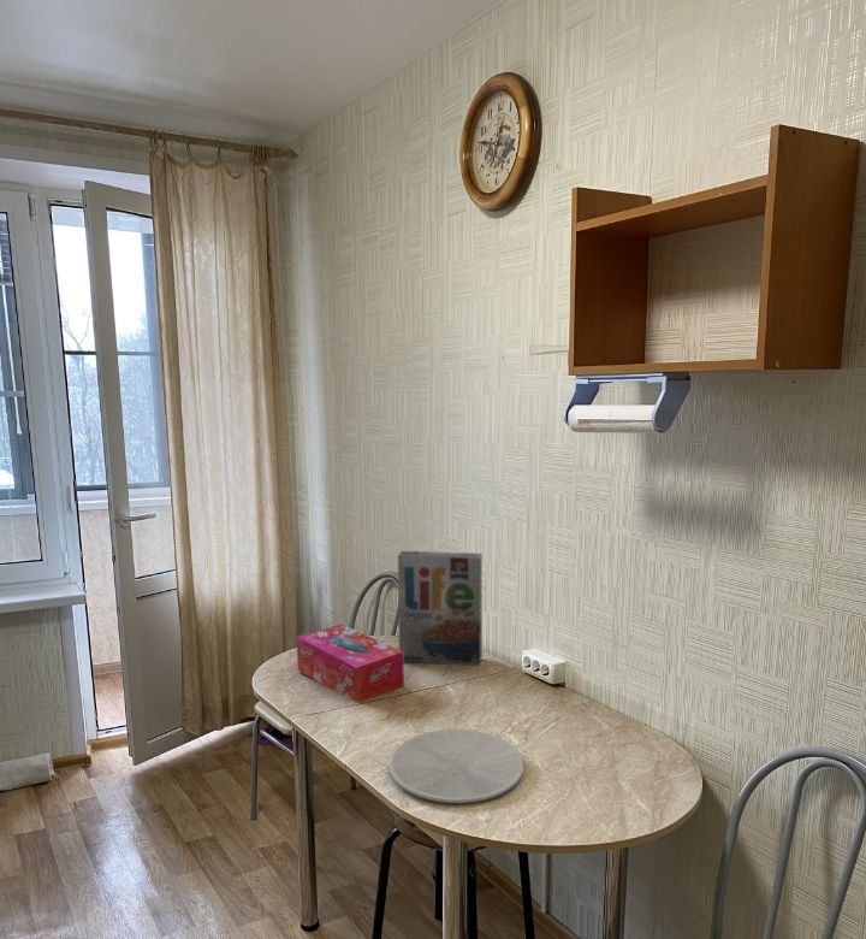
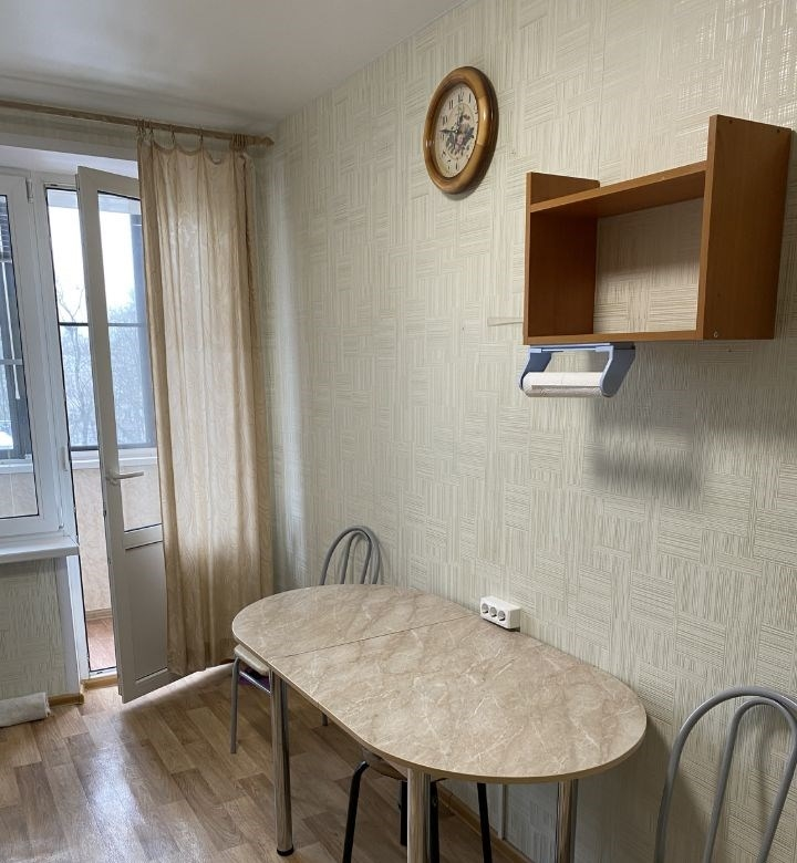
- cereal box (440, 607)
- plate (456, 764)
- tissue box (349, 661)
